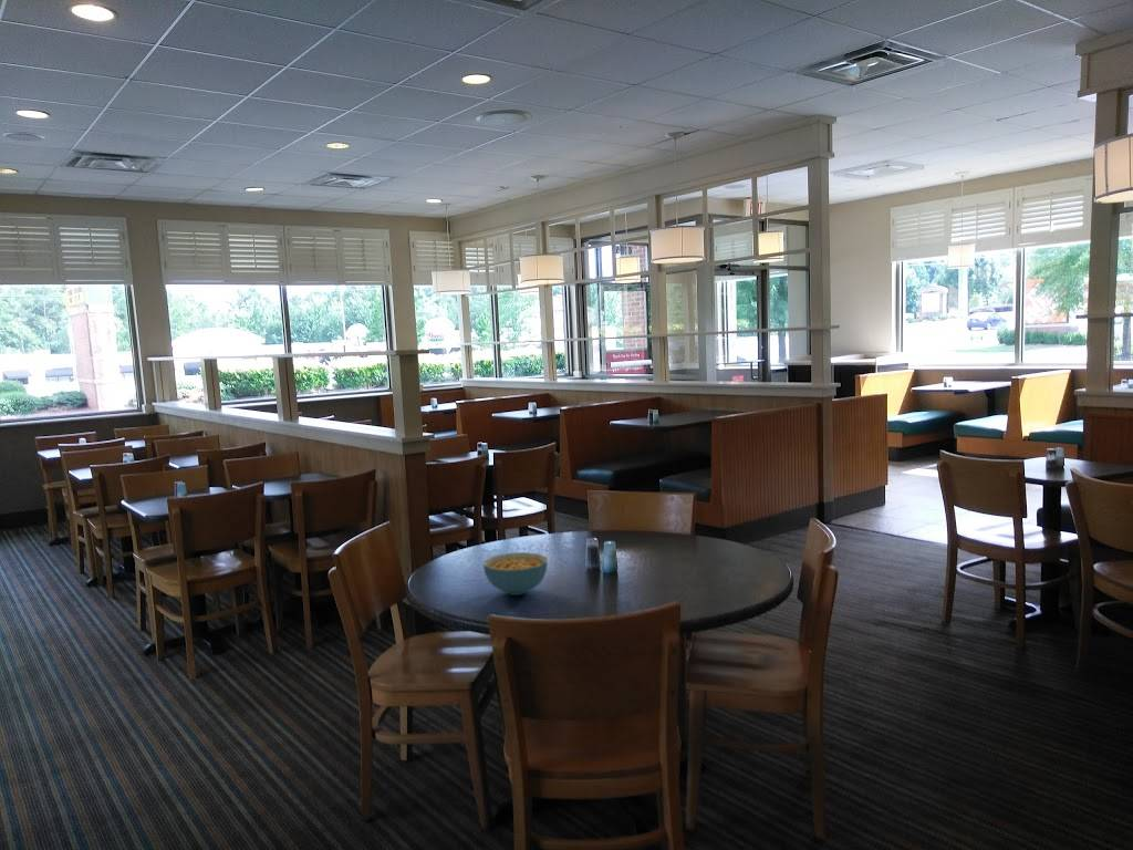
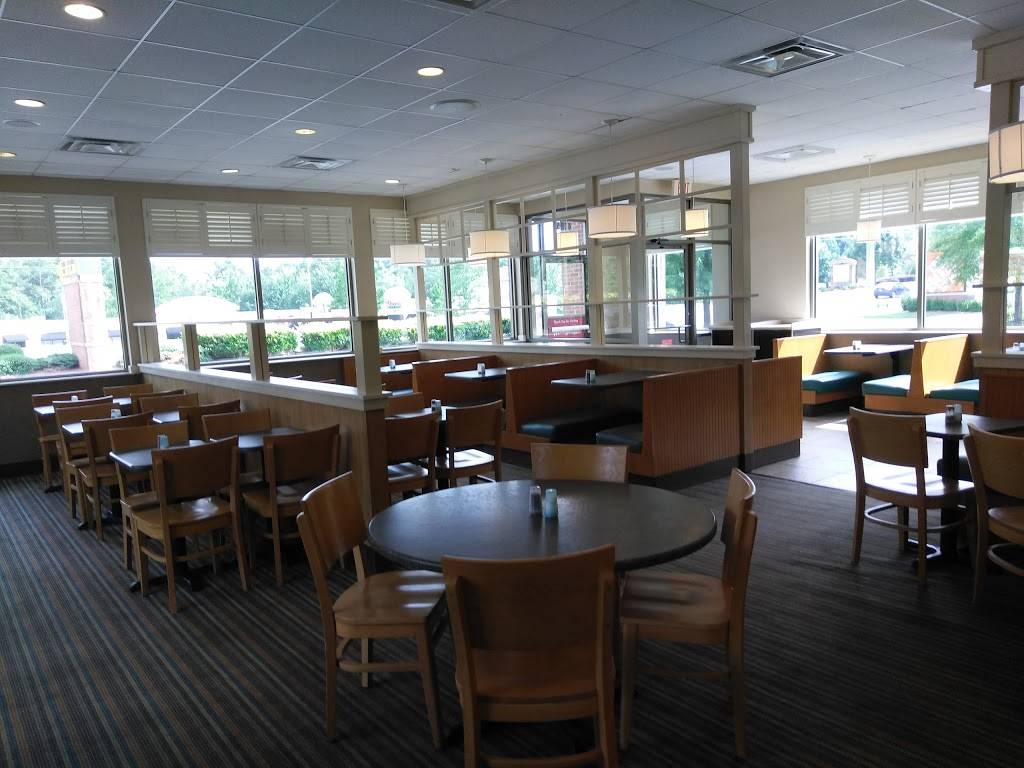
- cereal bowl (516, 577)
